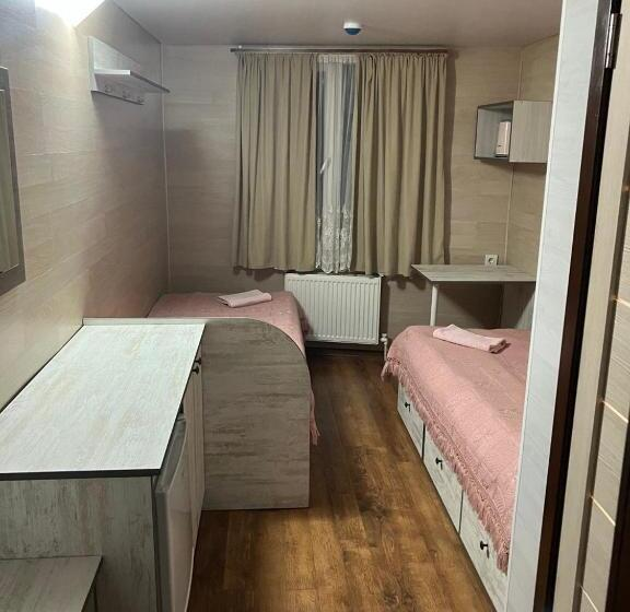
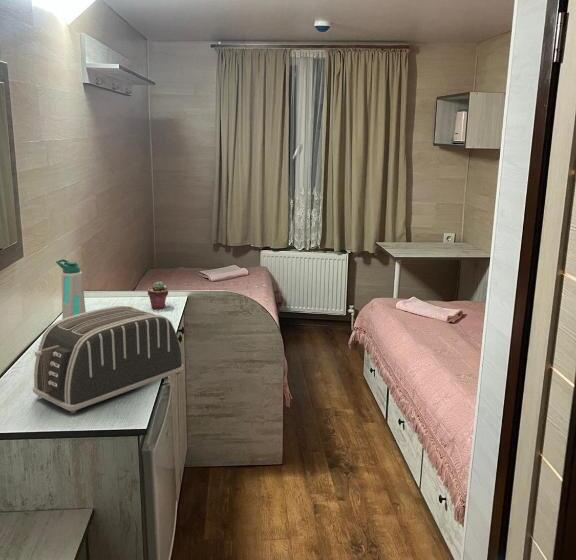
+ toaster (106, 351)
+ water bottle (71, 295)
+ potted succulent (158, 294)
